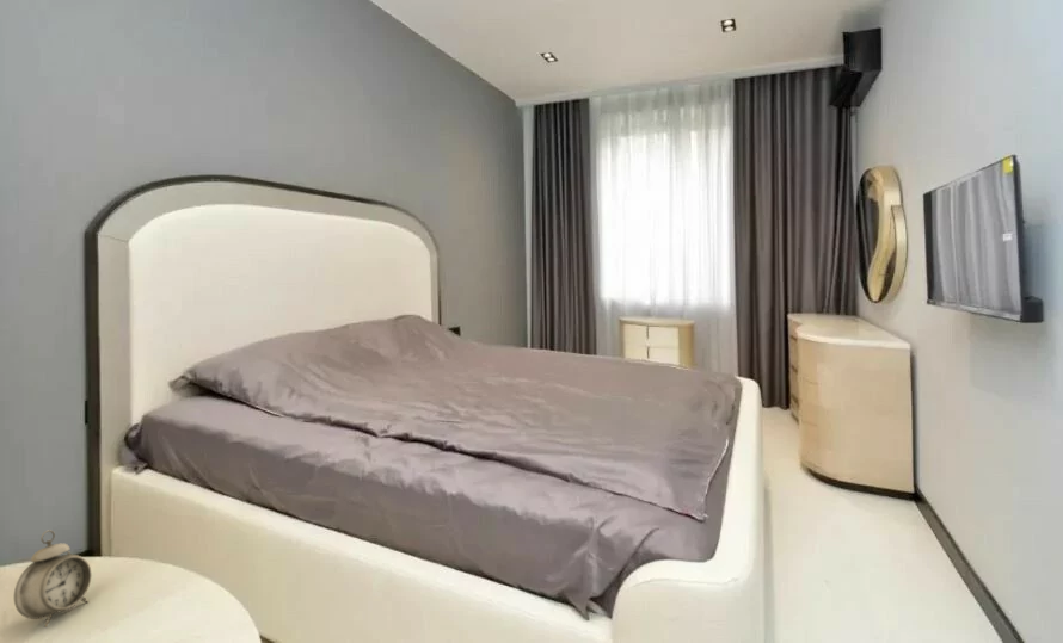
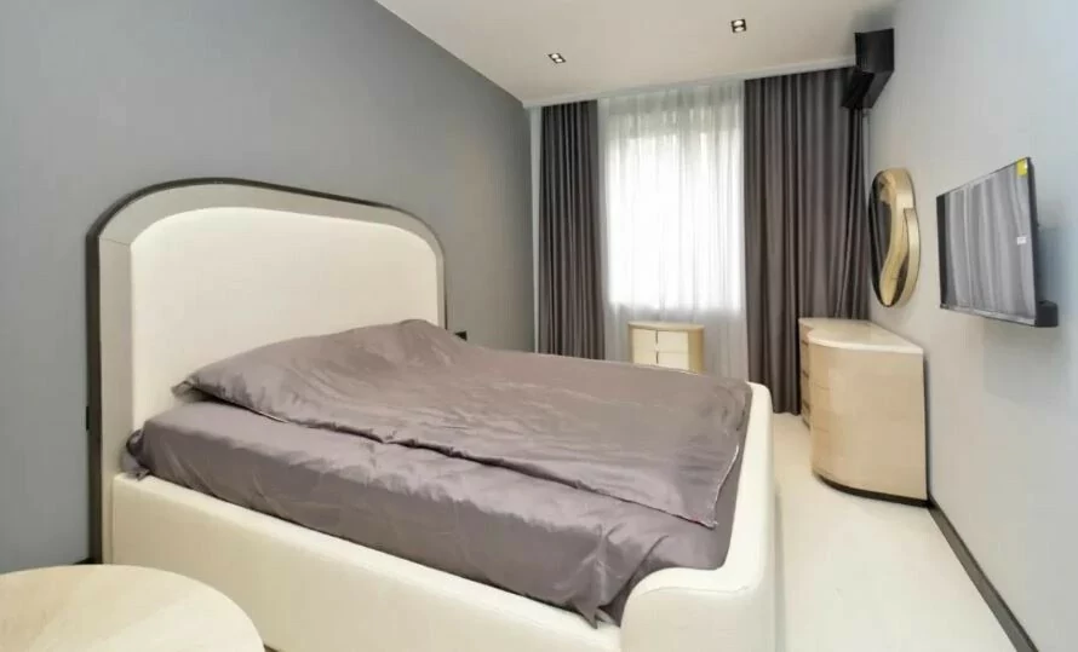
- alarm clock (55, 573)
